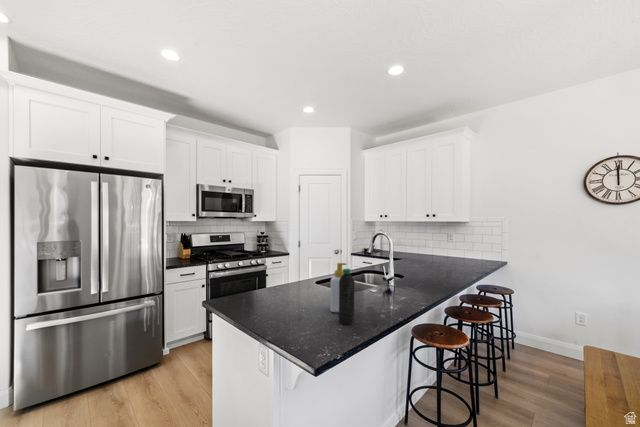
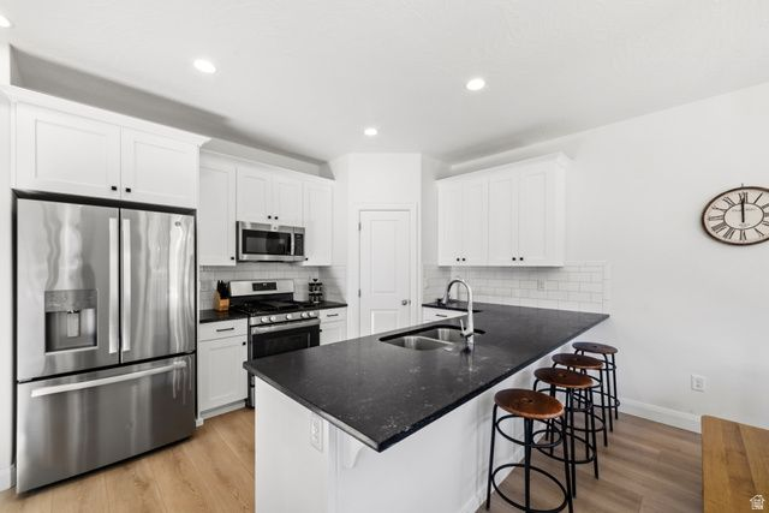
- water bottle (346, 295)
- soap bottle (338, 286)
